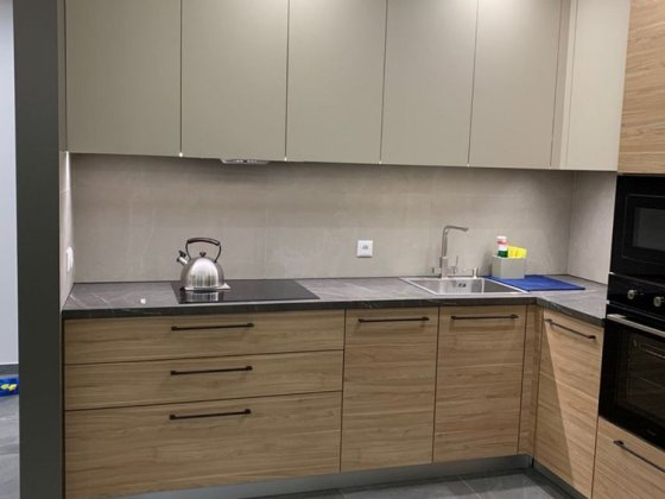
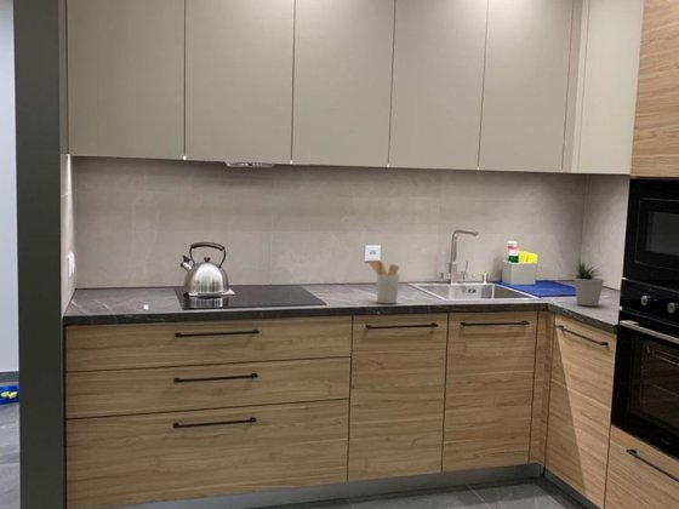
+ utensil holder (383, 280)
+ potted plant (587, 281)
